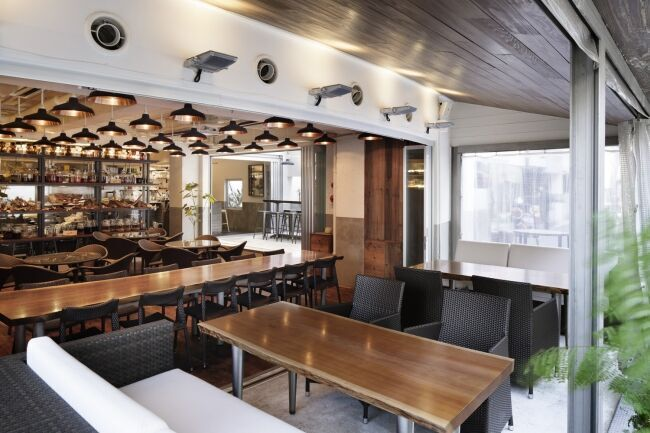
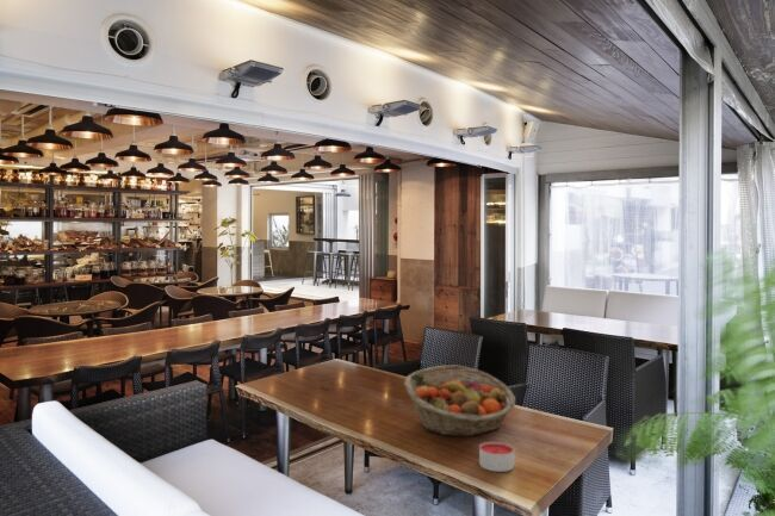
+ candle (496, 455)
+ fruit basket (459, 398)
